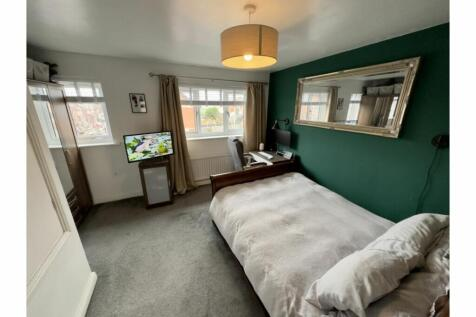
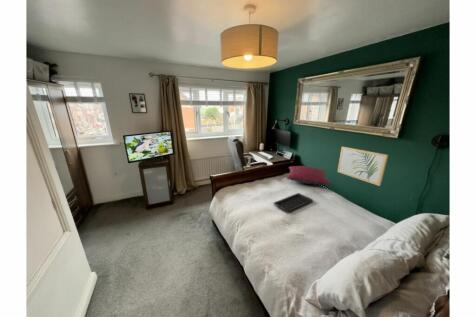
+ serving tray (293, 202)
+ pillow (307, 174)
+ wall art (359, 164)
